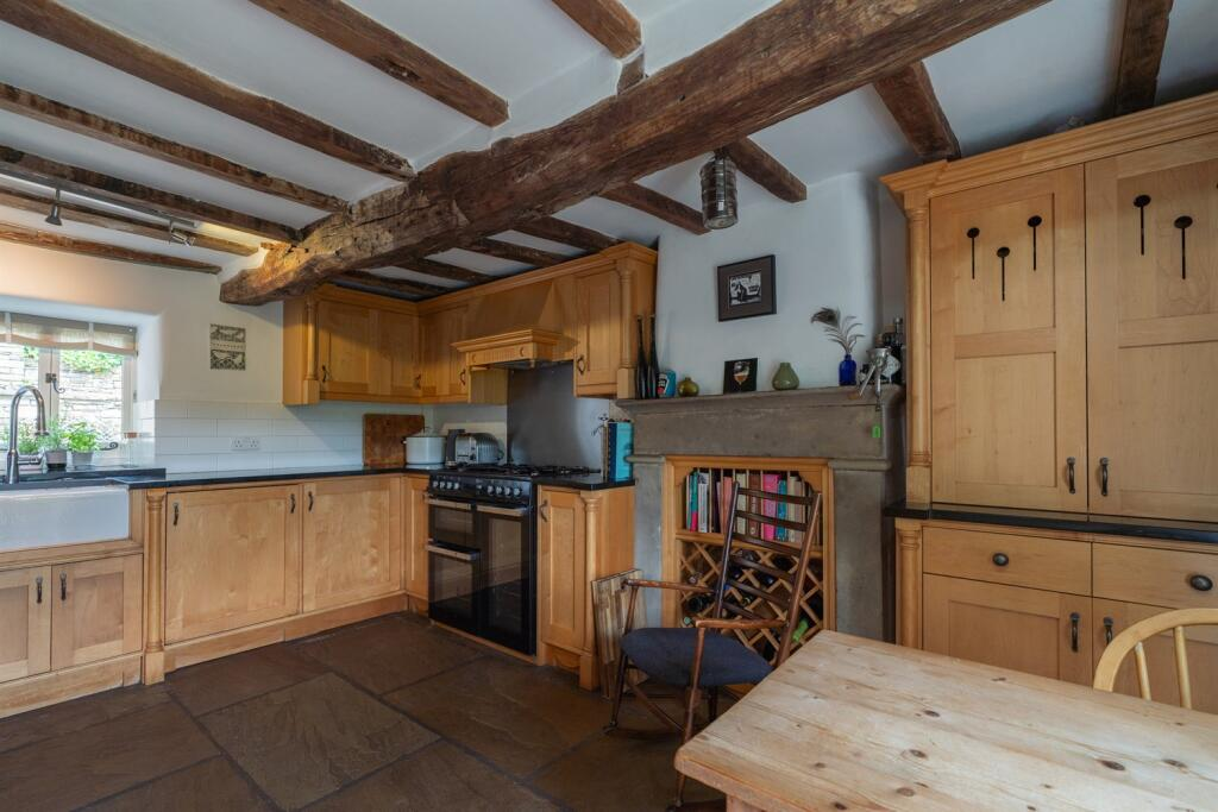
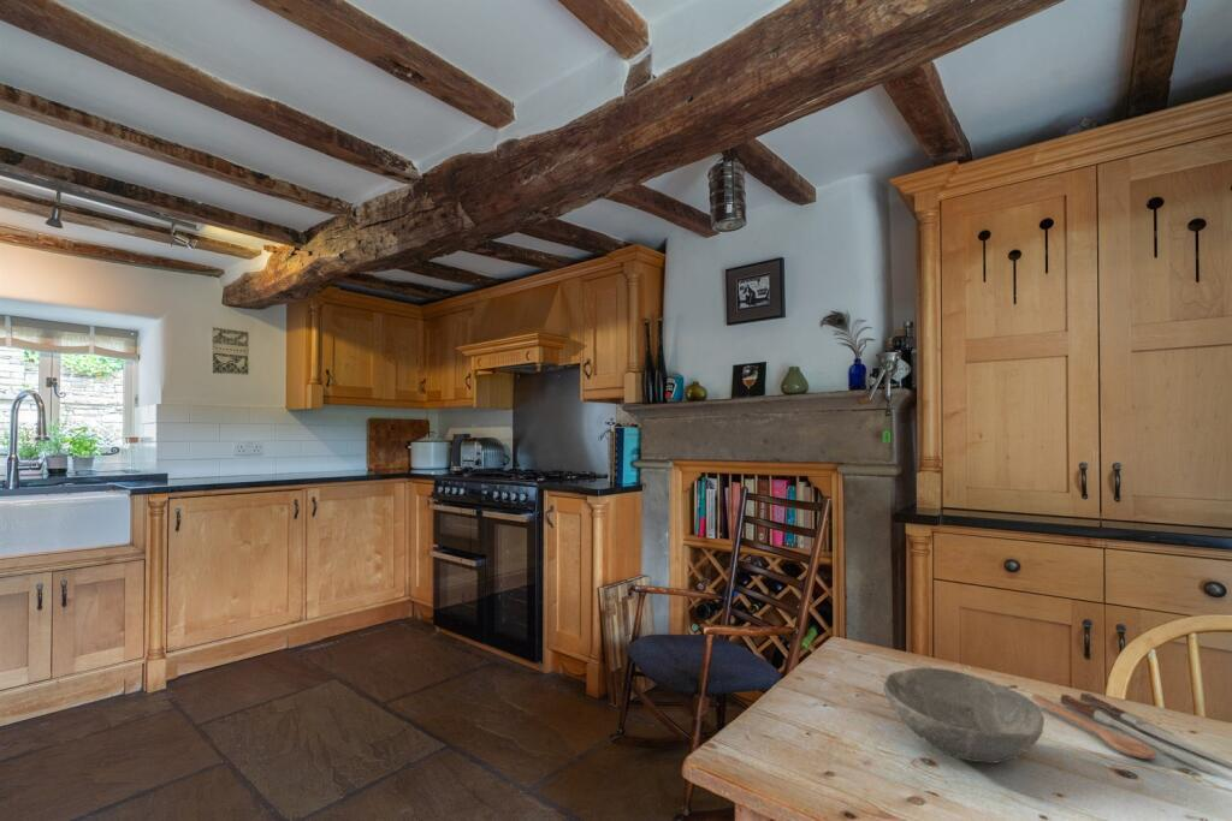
+ spoon (1126, 732)
+ bowl (960, 721)
